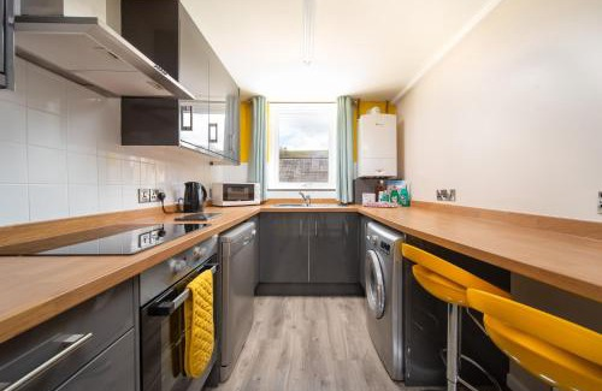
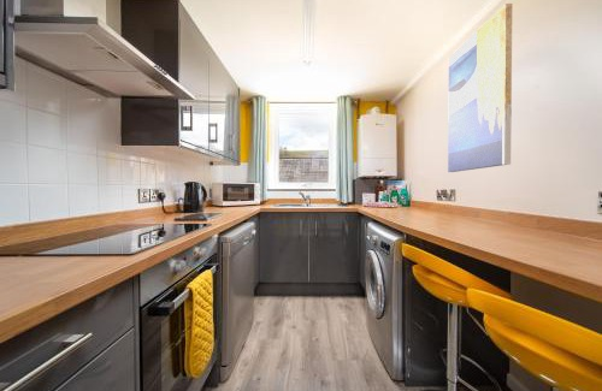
+ wall art (474, 101)
